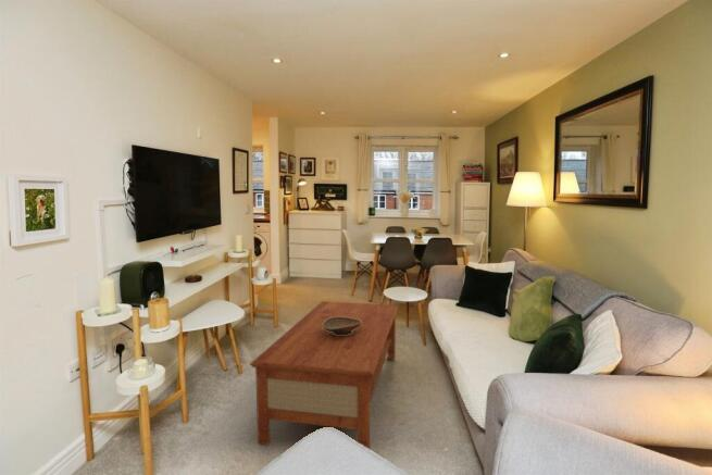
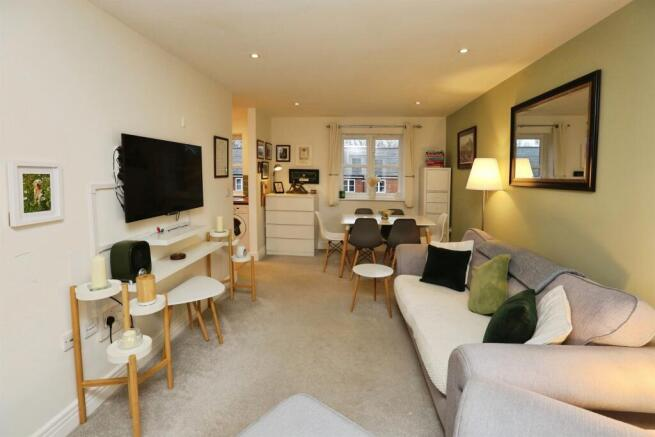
- coffee table (340, 360)
- decorative bowl (341, 326)
